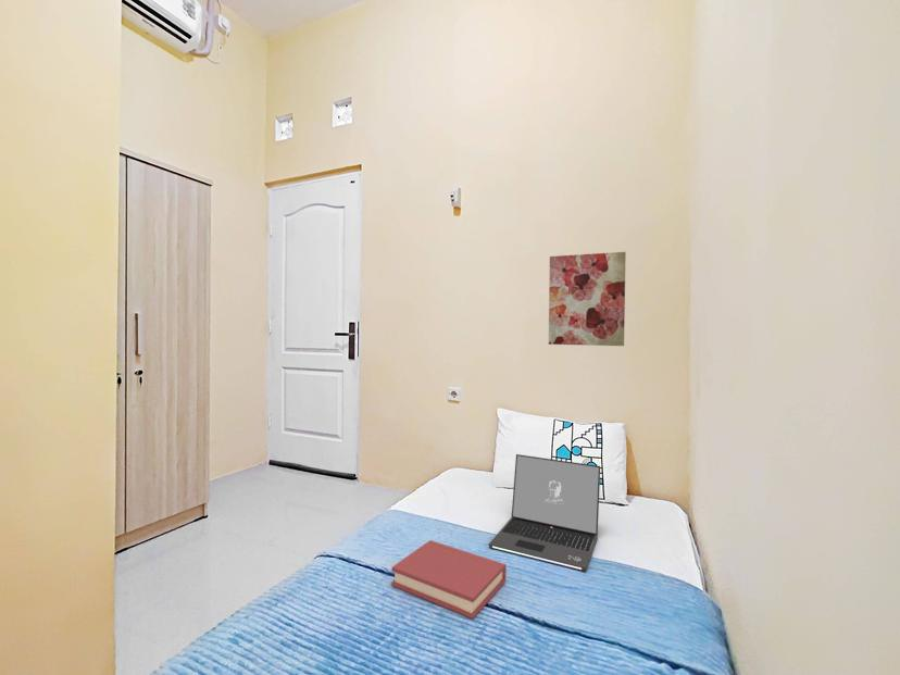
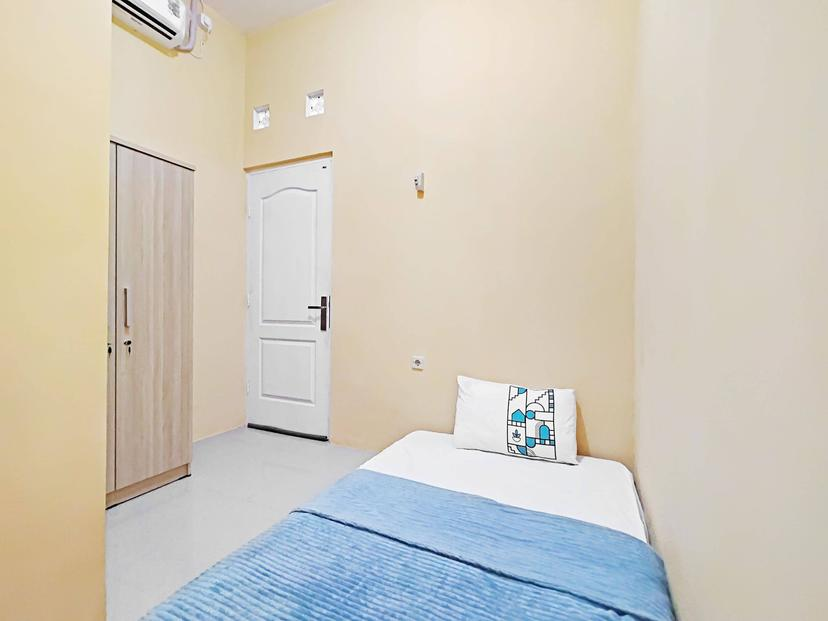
- hardback book (449, 574)
- wall art (585, 299)
- laptop (546, 505)
